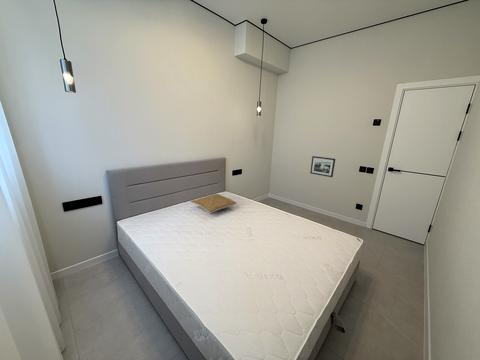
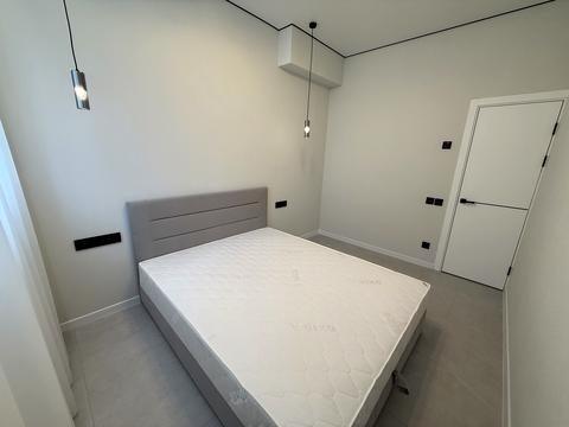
- pillow (213, 202)
- picture frame (322, 166)
